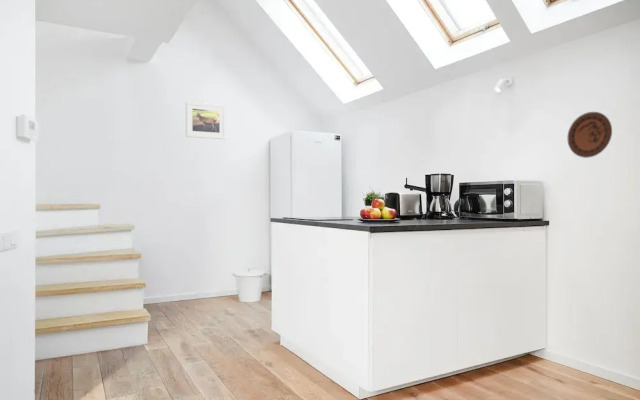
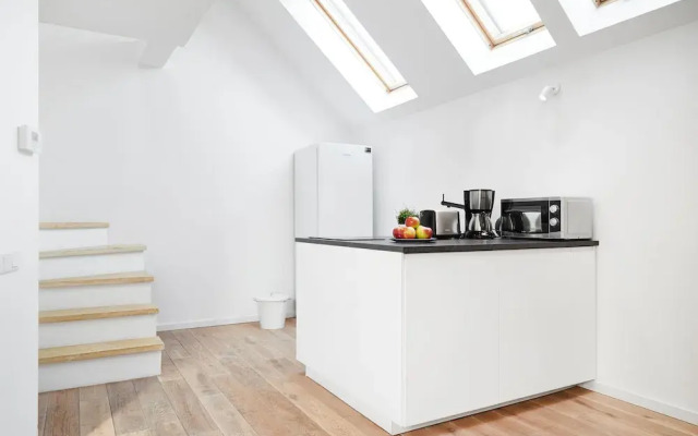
- decorative plate (589, 134)
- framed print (206, 120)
